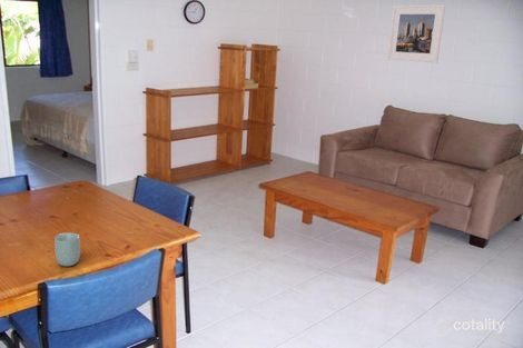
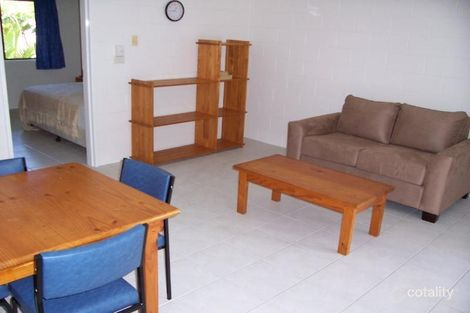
- cup (67, 250)
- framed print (414, 33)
